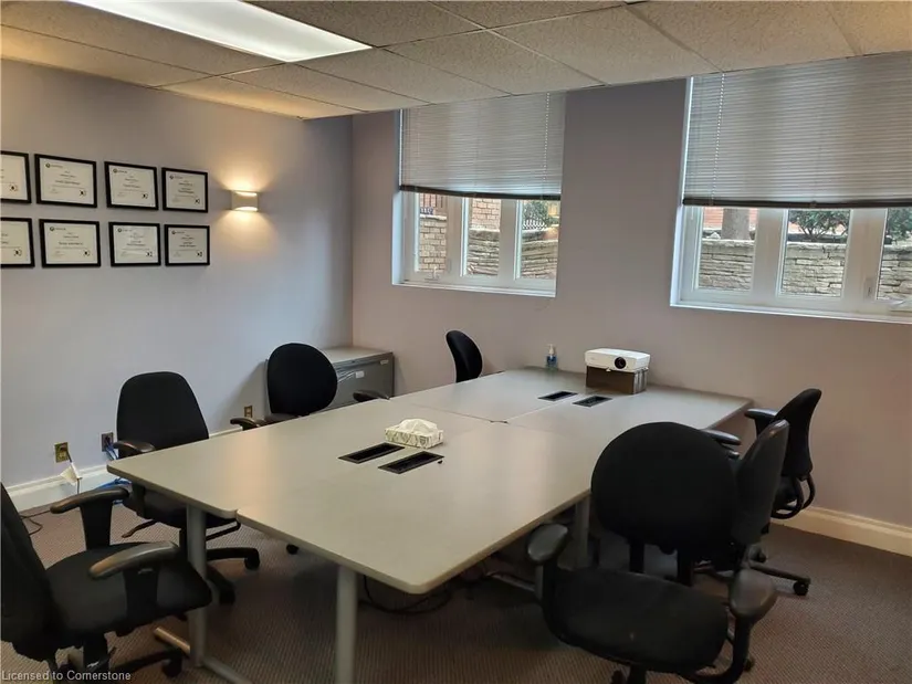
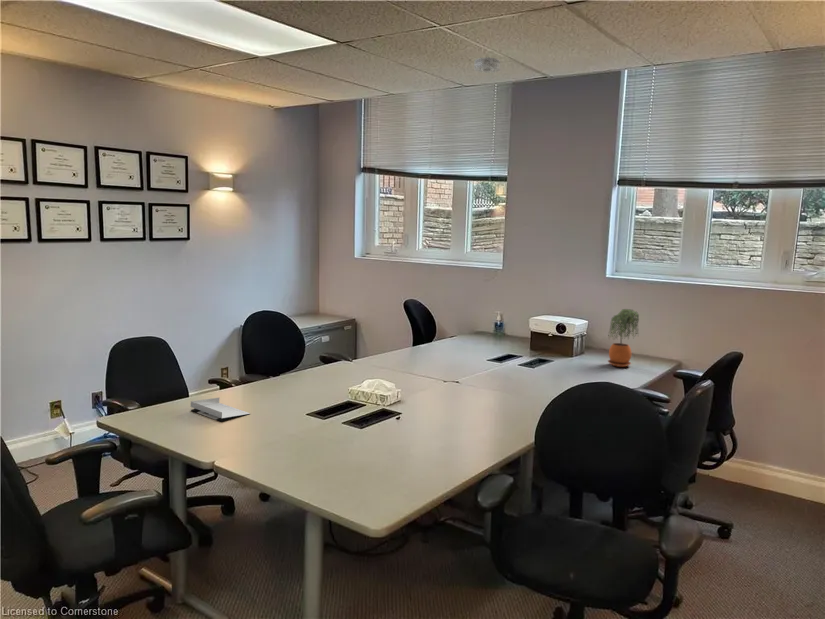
+ potted plant (622, 336)
+ book (220, 407)
+ smoke detector (487, 64)
